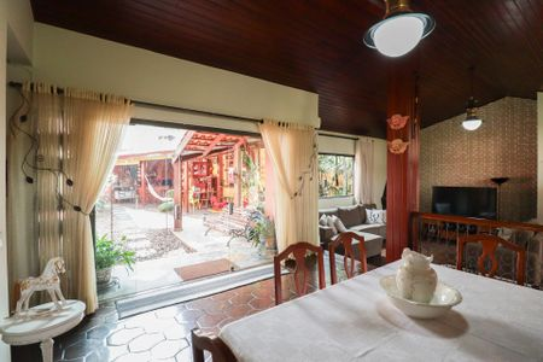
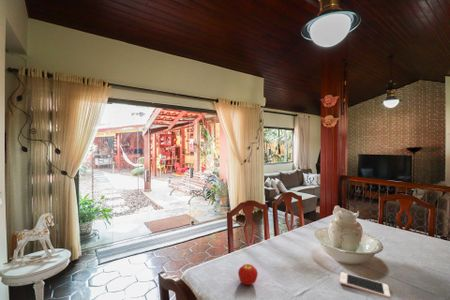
+ fruit (247, 273)
+ cell phone (363, 284)
